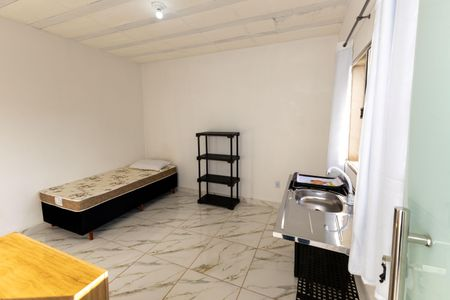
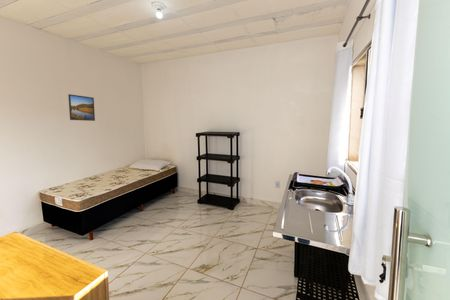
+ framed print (82, 108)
